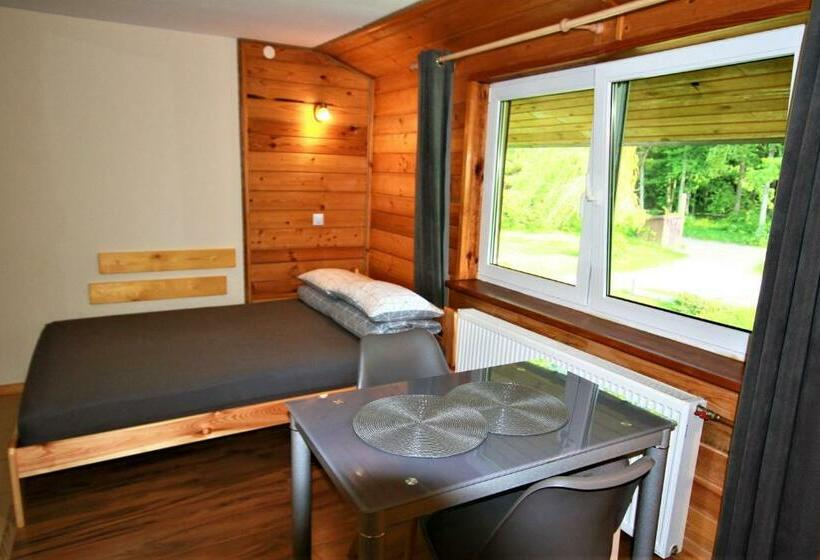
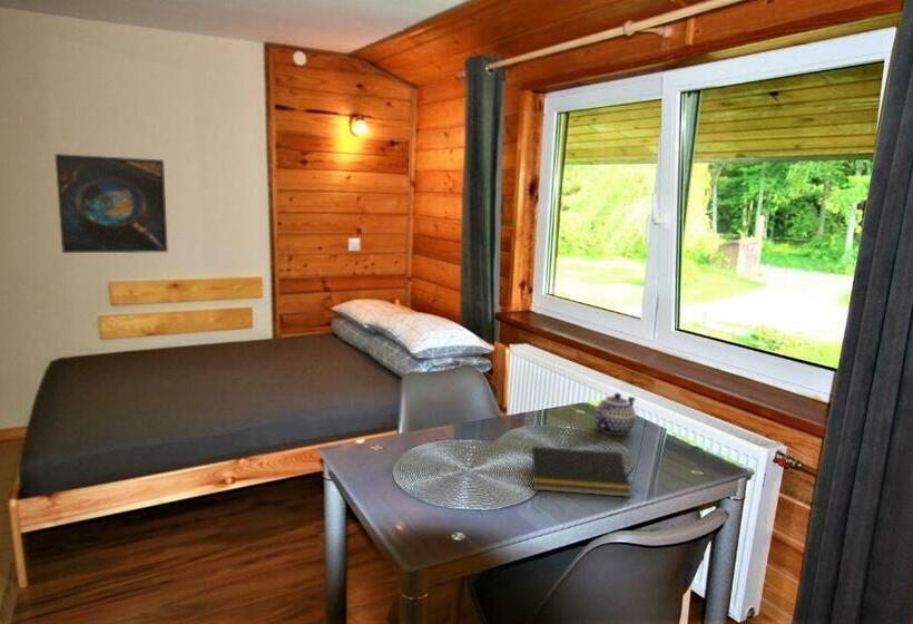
+ teapot (616, 411)
+ notepad (579, 470)
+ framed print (114, 205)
